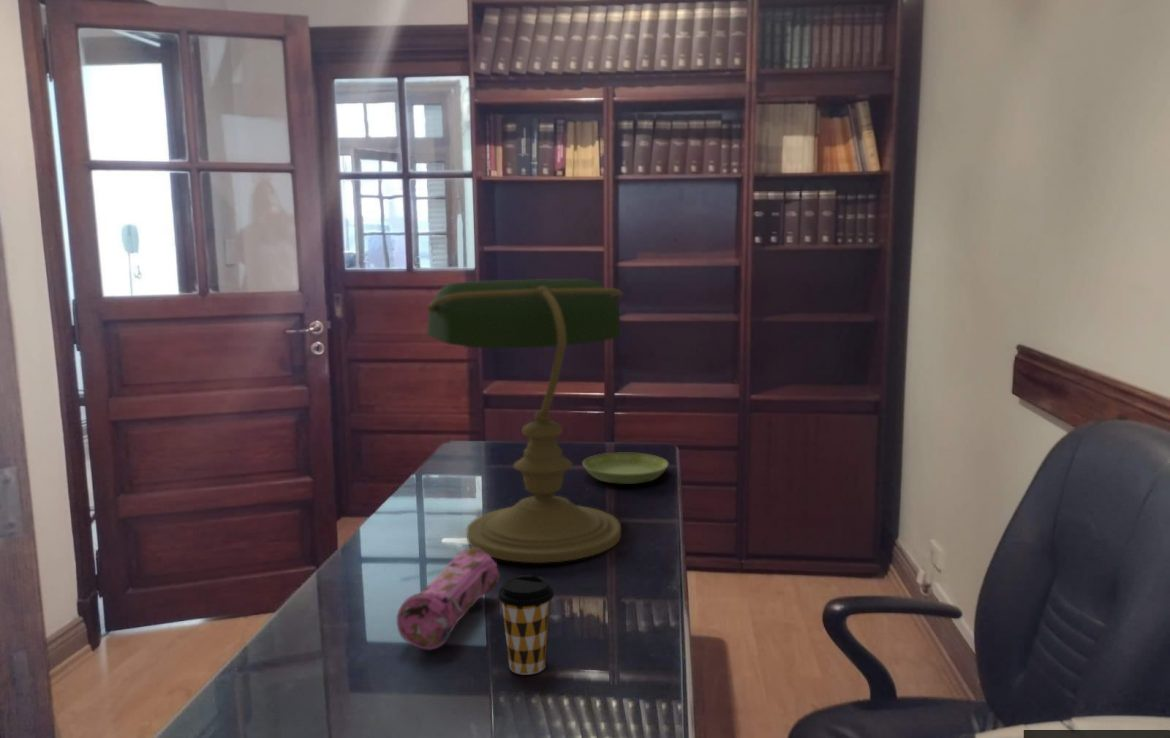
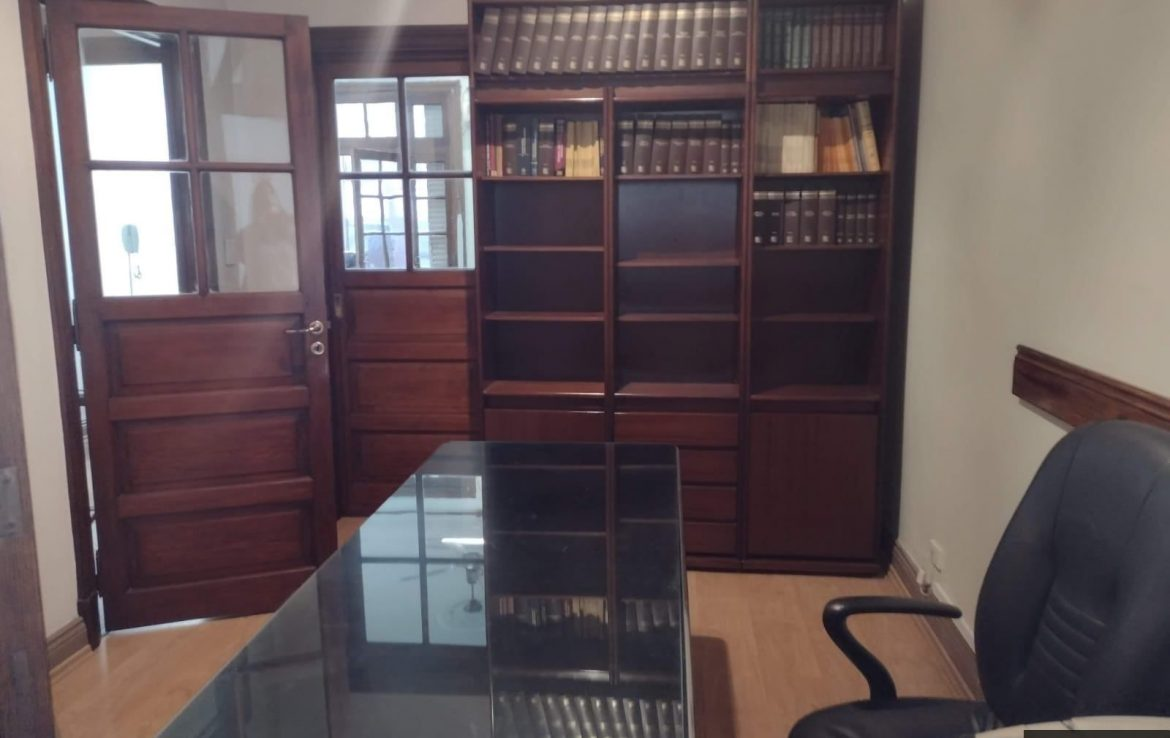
- coffee cup (526, 625)
- pencil case (451, 594)
- desk lamp (538, 410)
- saucer (625, 468)
